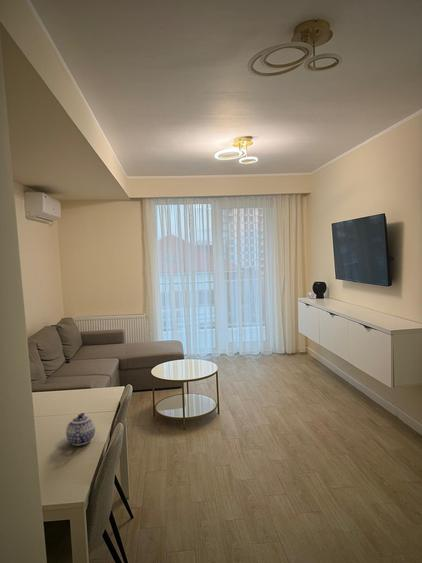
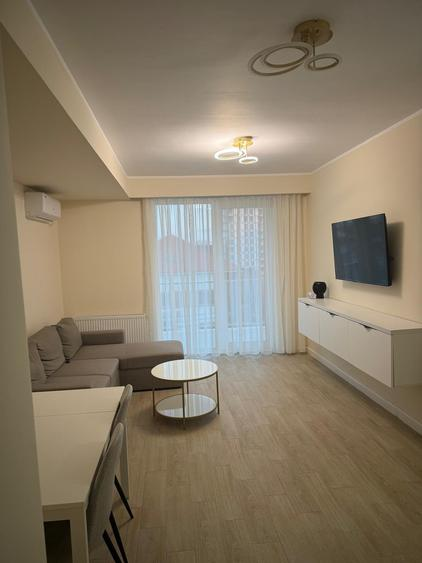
- teapot (80, 427)
